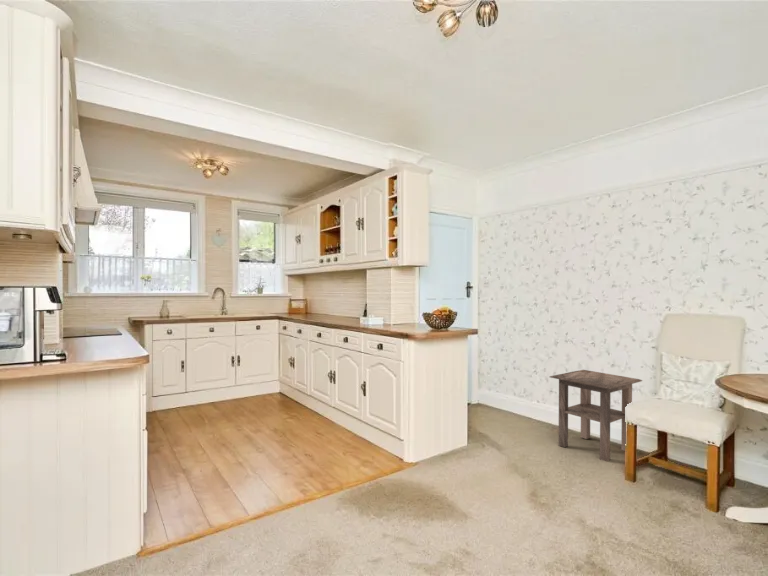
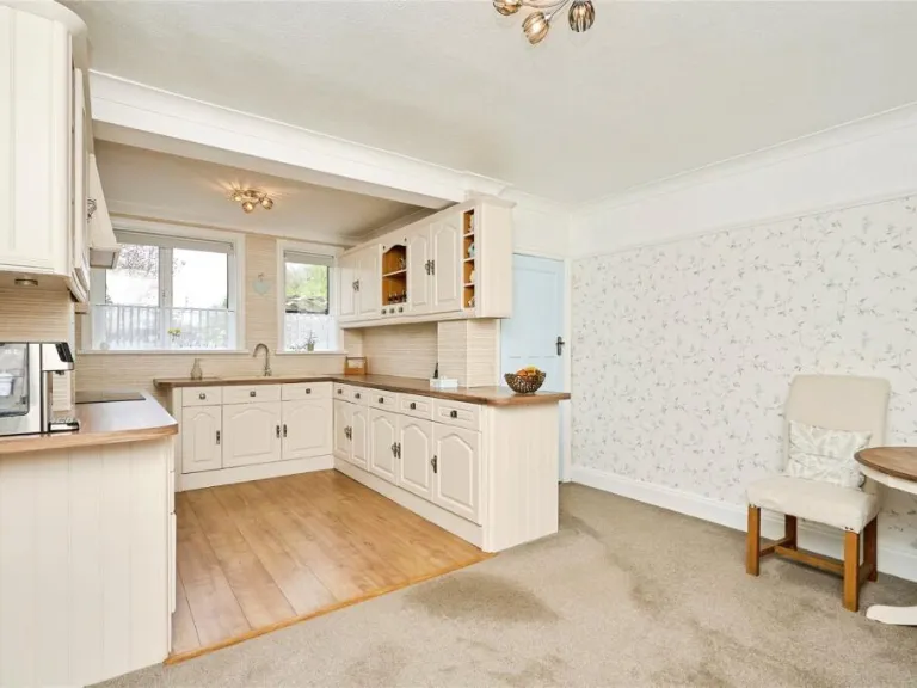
- side table (594, 412)
